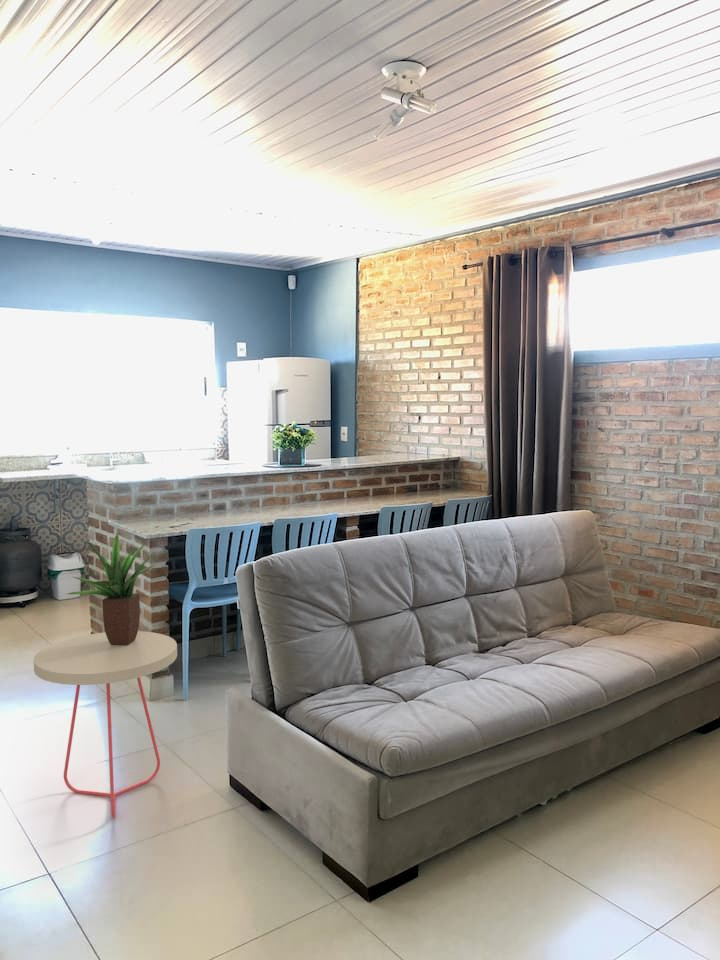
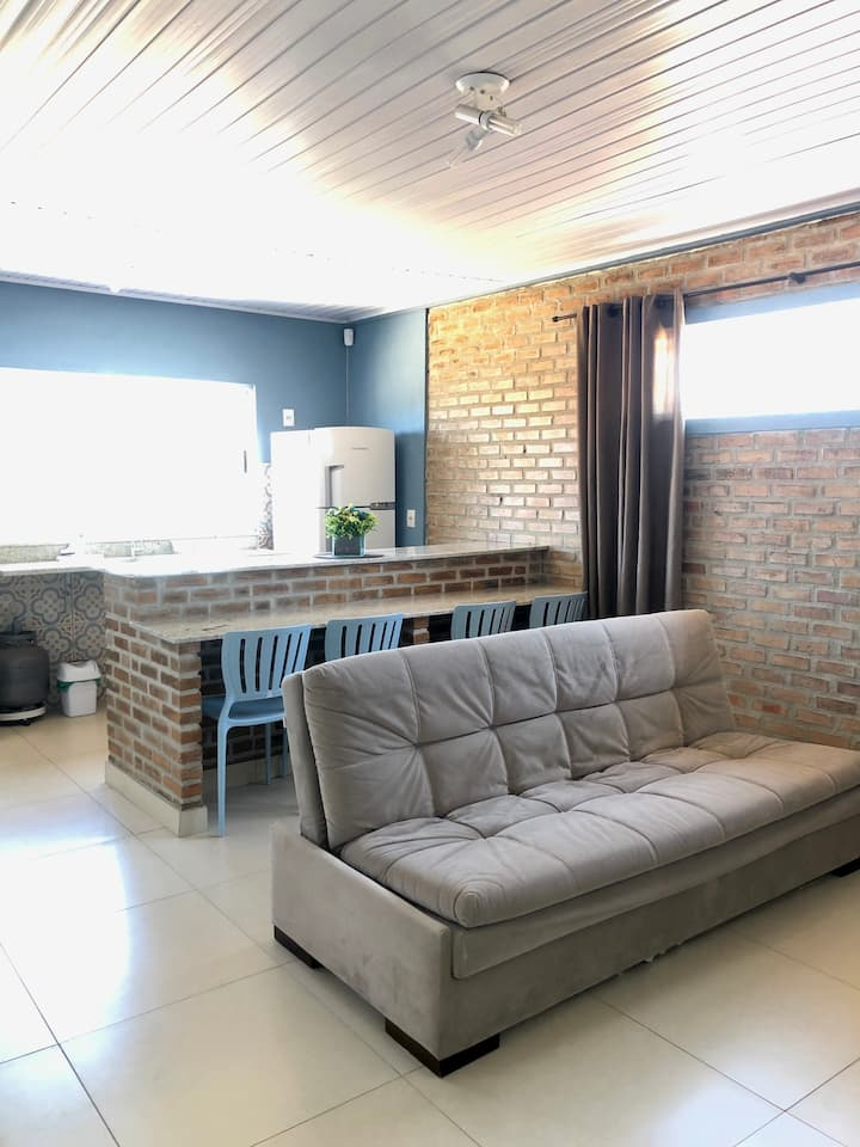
- potted plant (112, 590)
- side table (110, 724)
